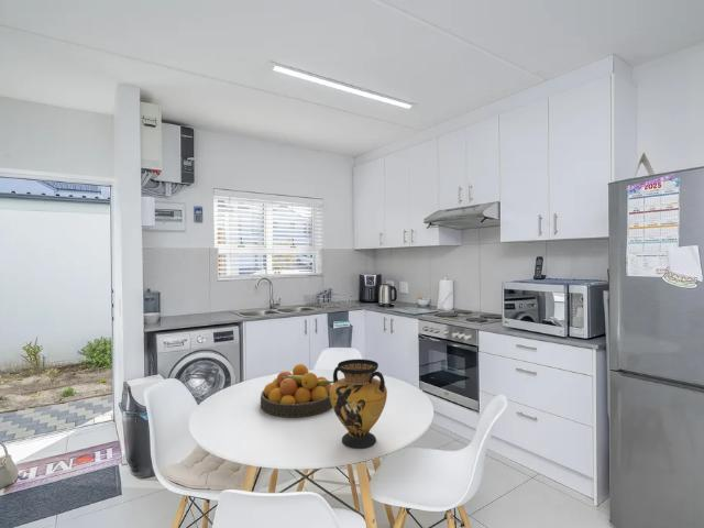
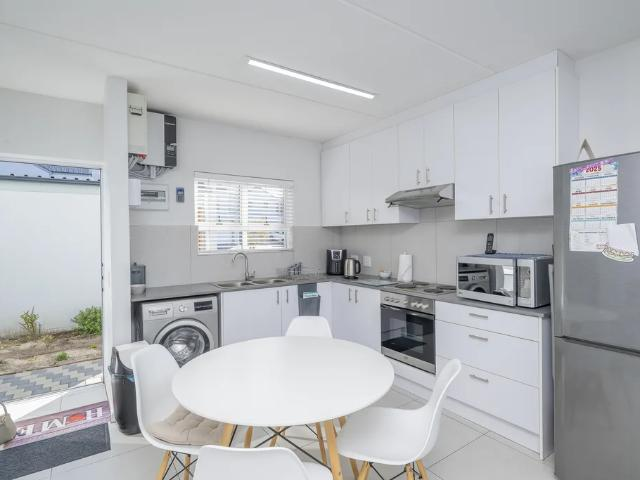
- fruit bowl (298, 386)
- vase (359, 402)
